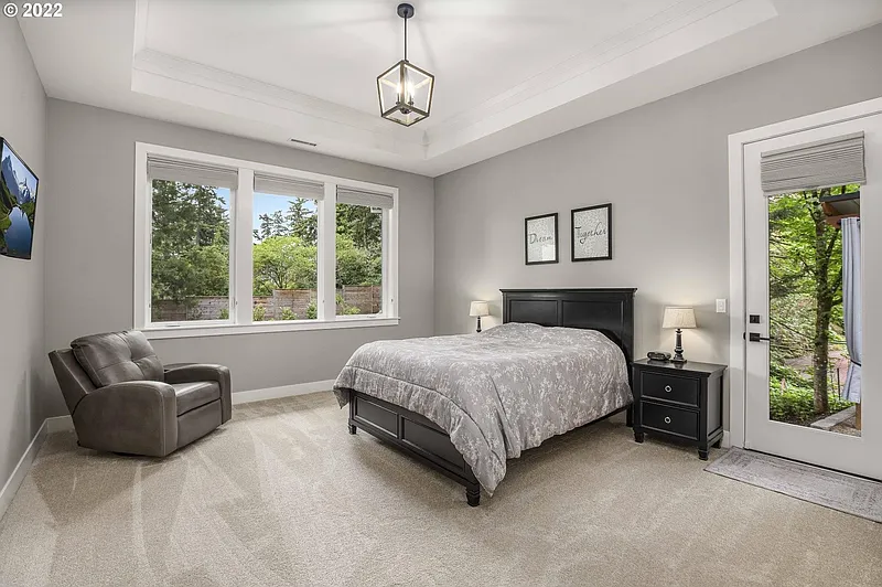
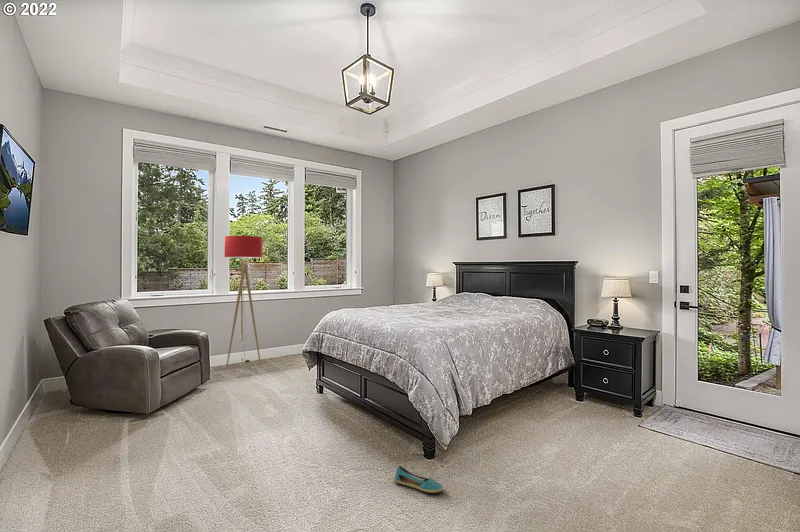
+ shoe (418, 477)
+ floor lamp (243, 302)
